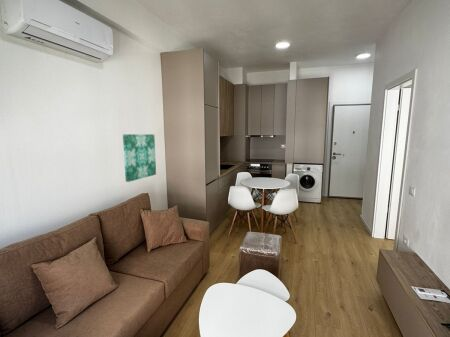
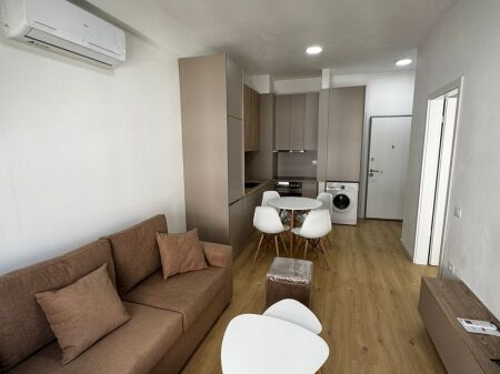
- wall art (140, 156)
